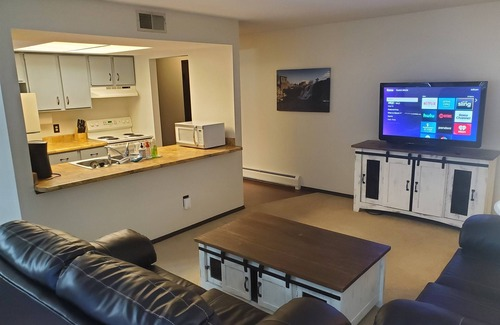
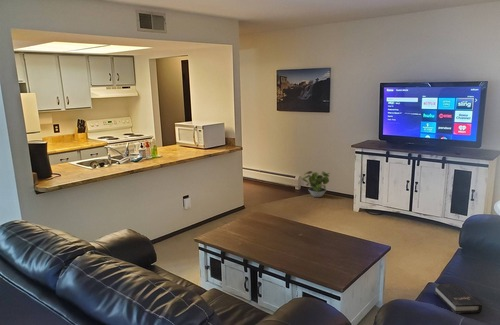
+ potted plant (315, 183)
+ hardback book (456, 297)
